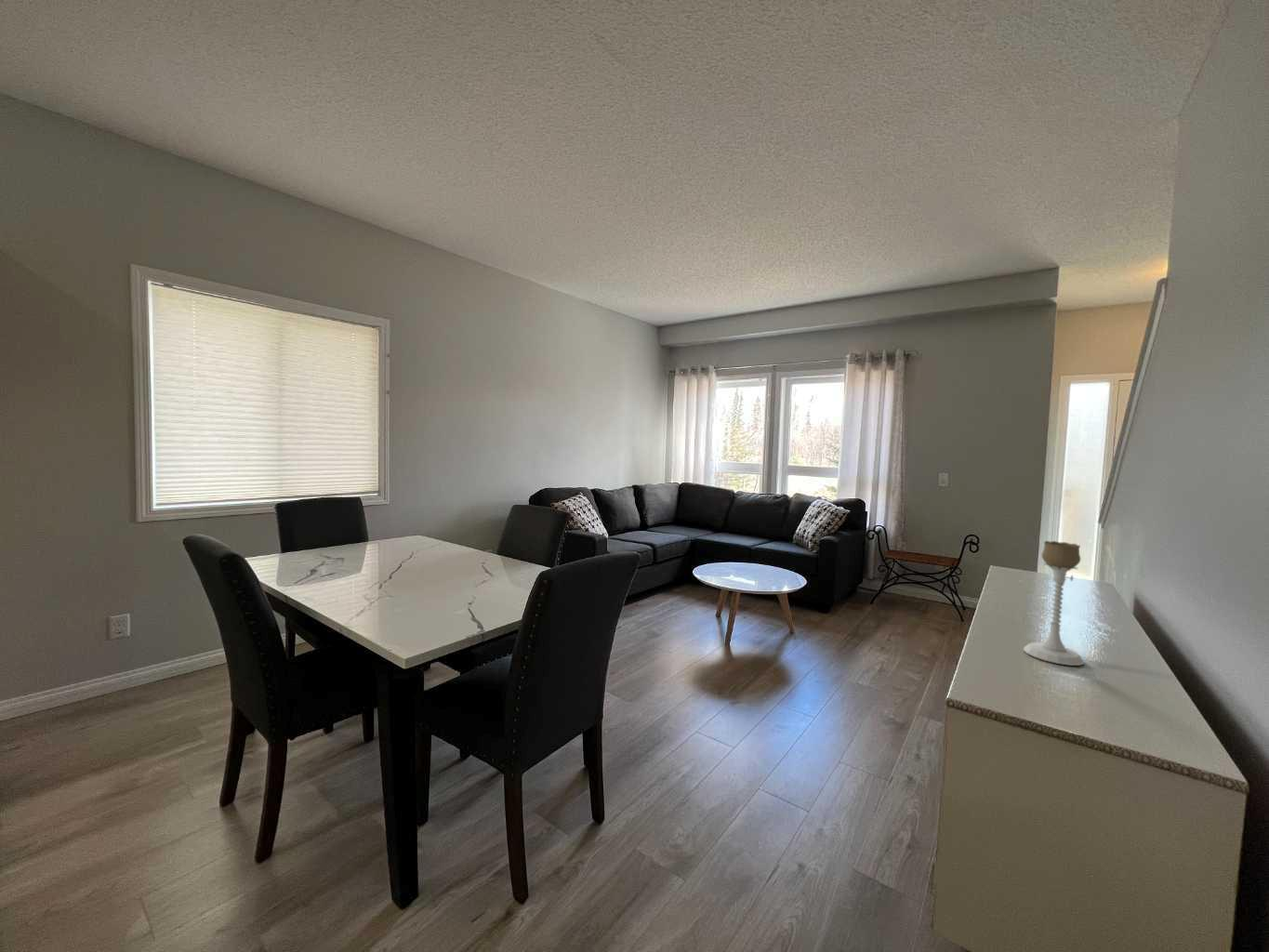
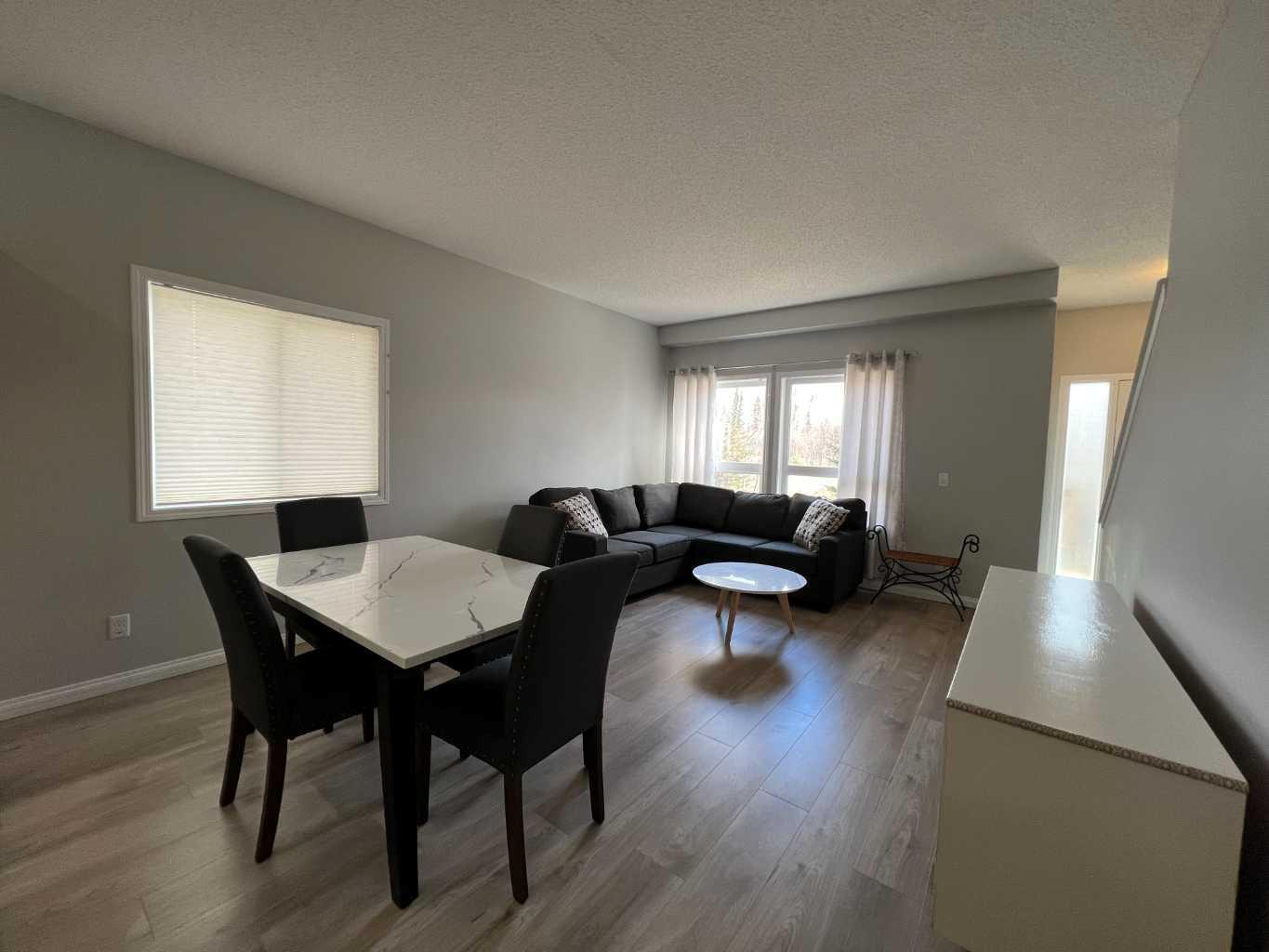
- candle holder (1057, 600)
